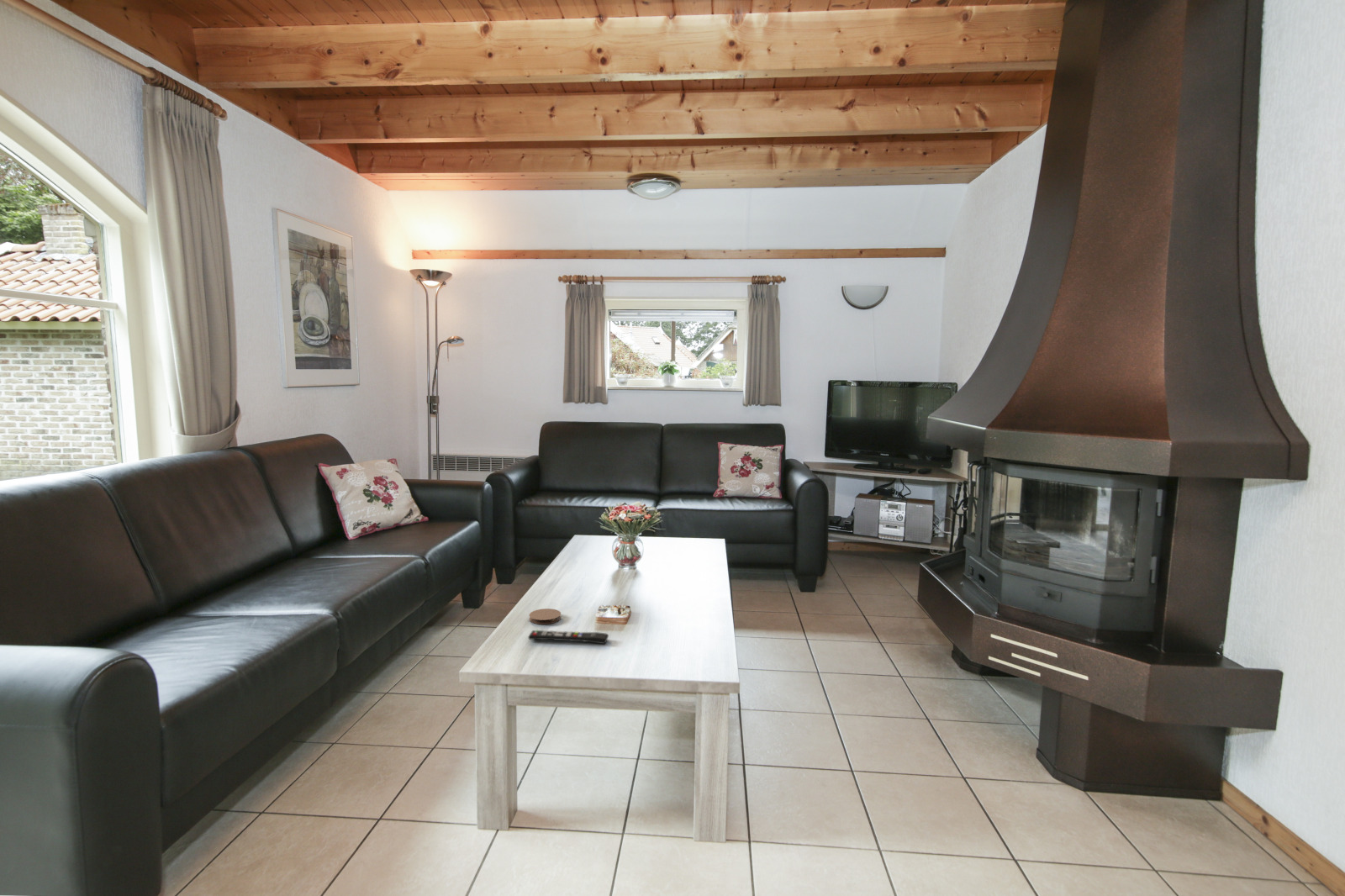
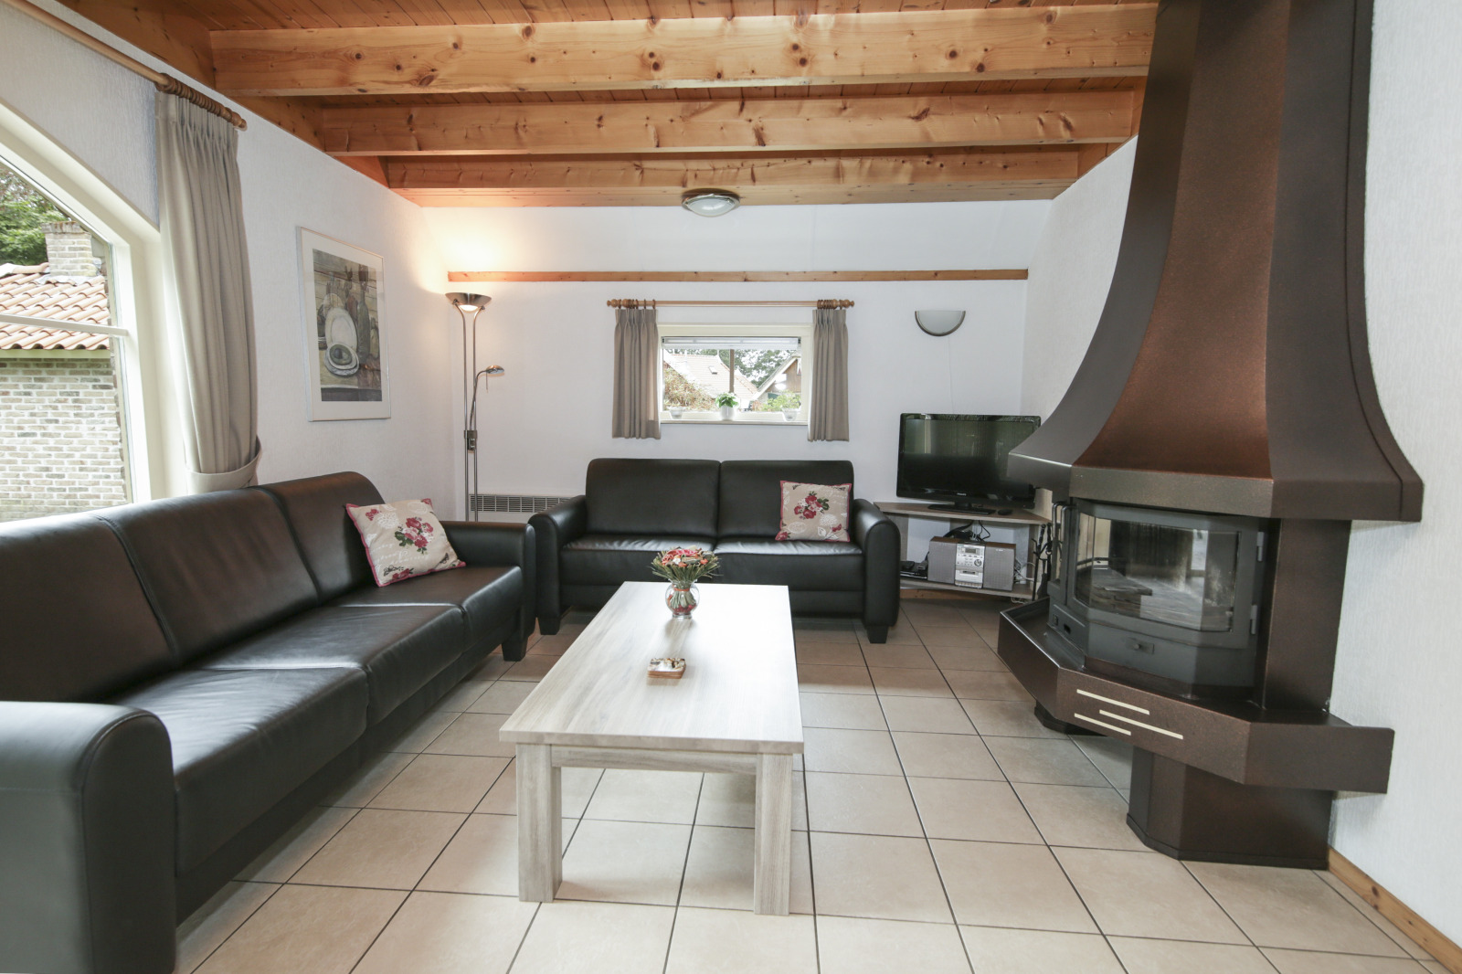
- remote control (568, 636)
- coaster (545, 616)
